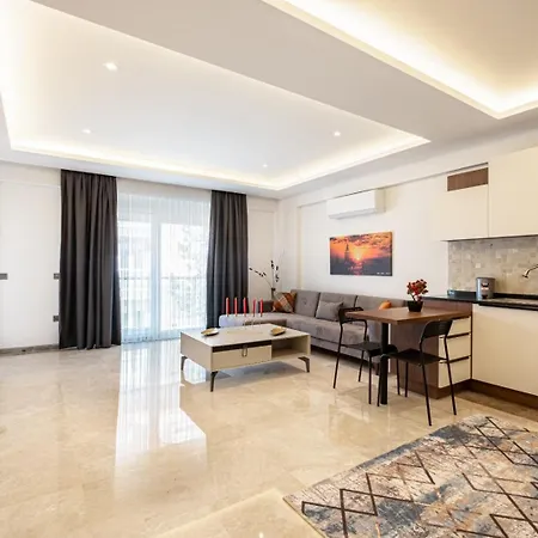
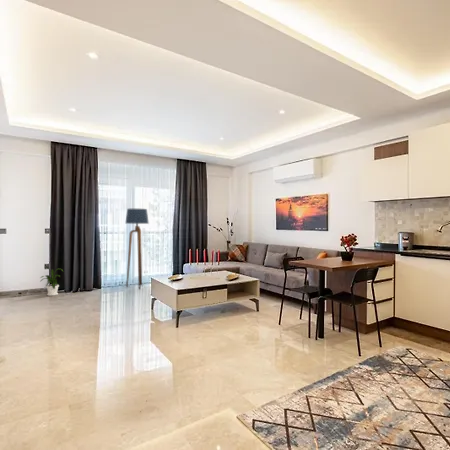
+ floor lamp (138, 248)
+ house plant (51, 280)
